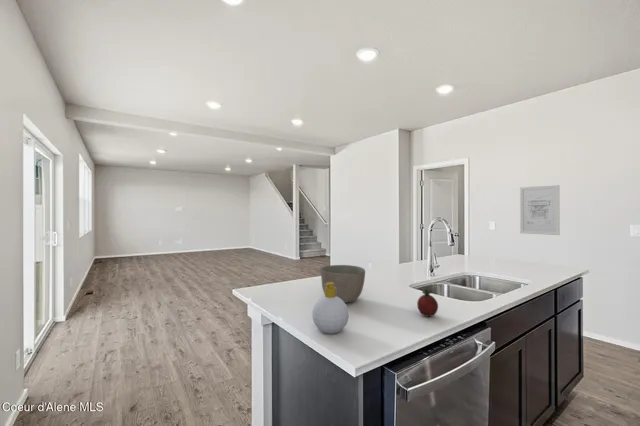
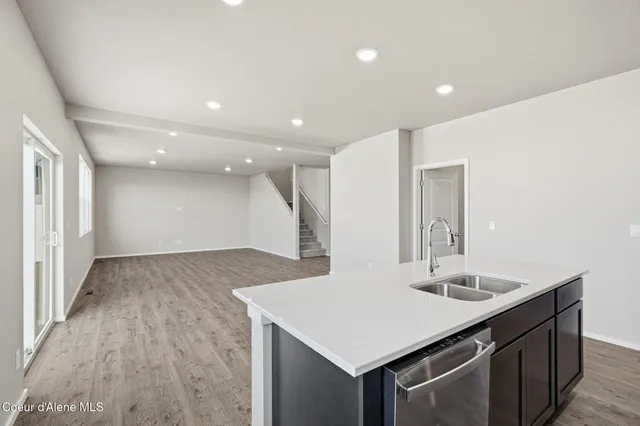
- wall art (538, 210)
- soap bottle (330, 306)
- bowl (342, 284)
- fruit (427, 303)
